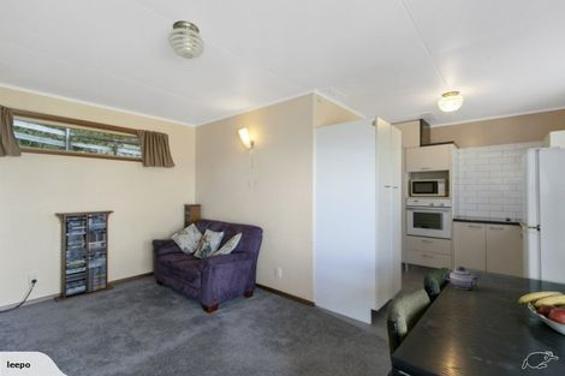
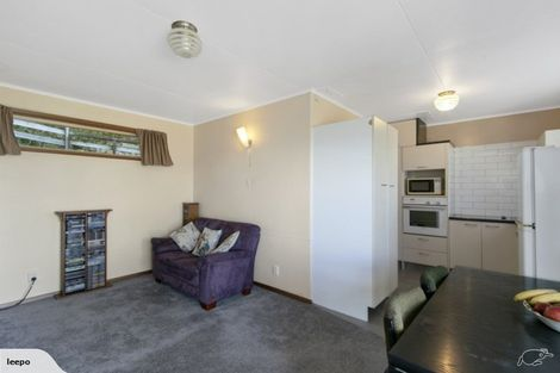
- teapot (462, 276)
